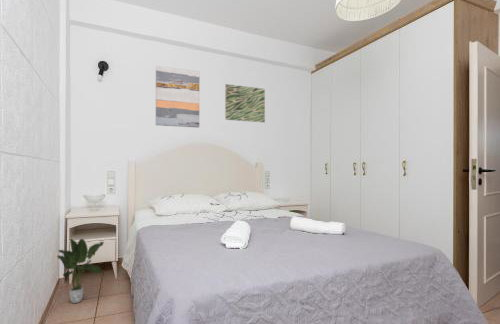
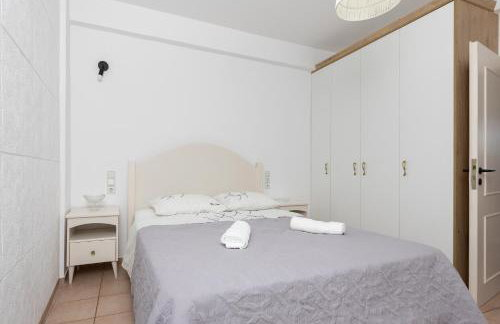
- wall art (245, 103)
- potted plant (80, 268)
- wall art (178, 97)
